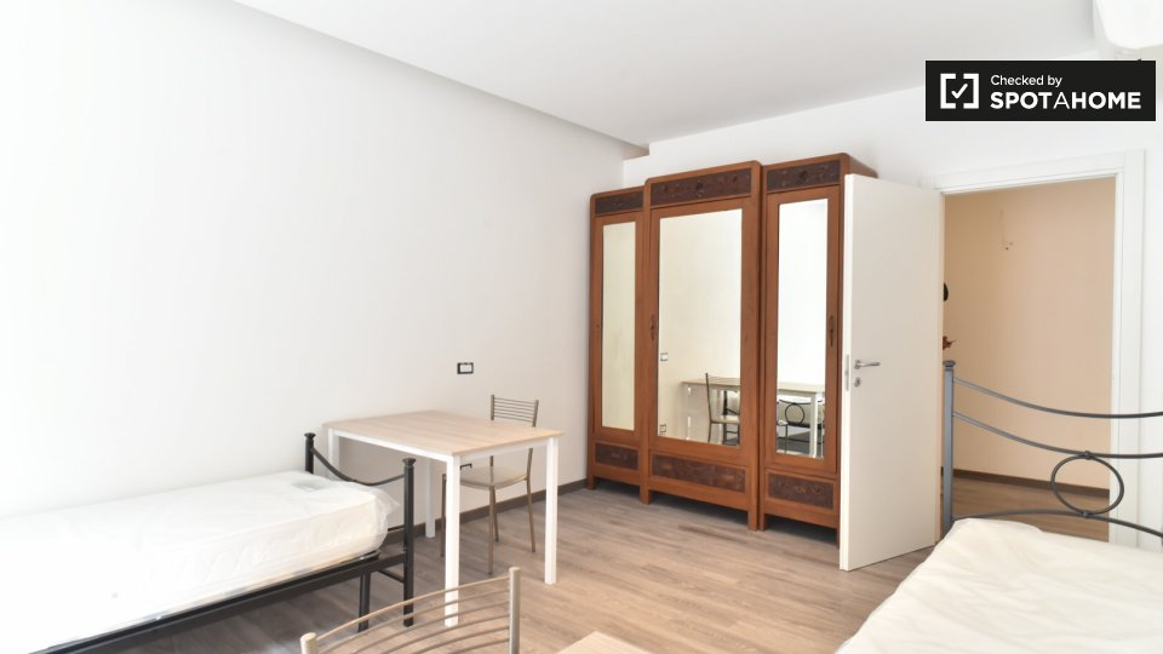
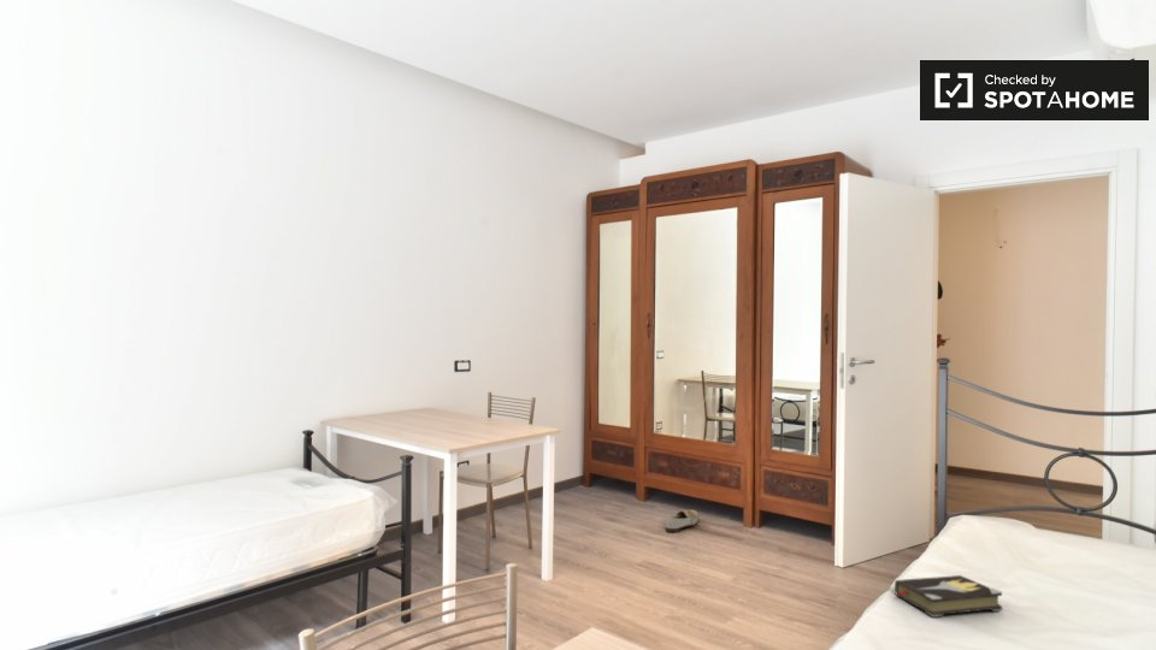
+ shoe (685, 518)
+ hardback book (946, 592)
